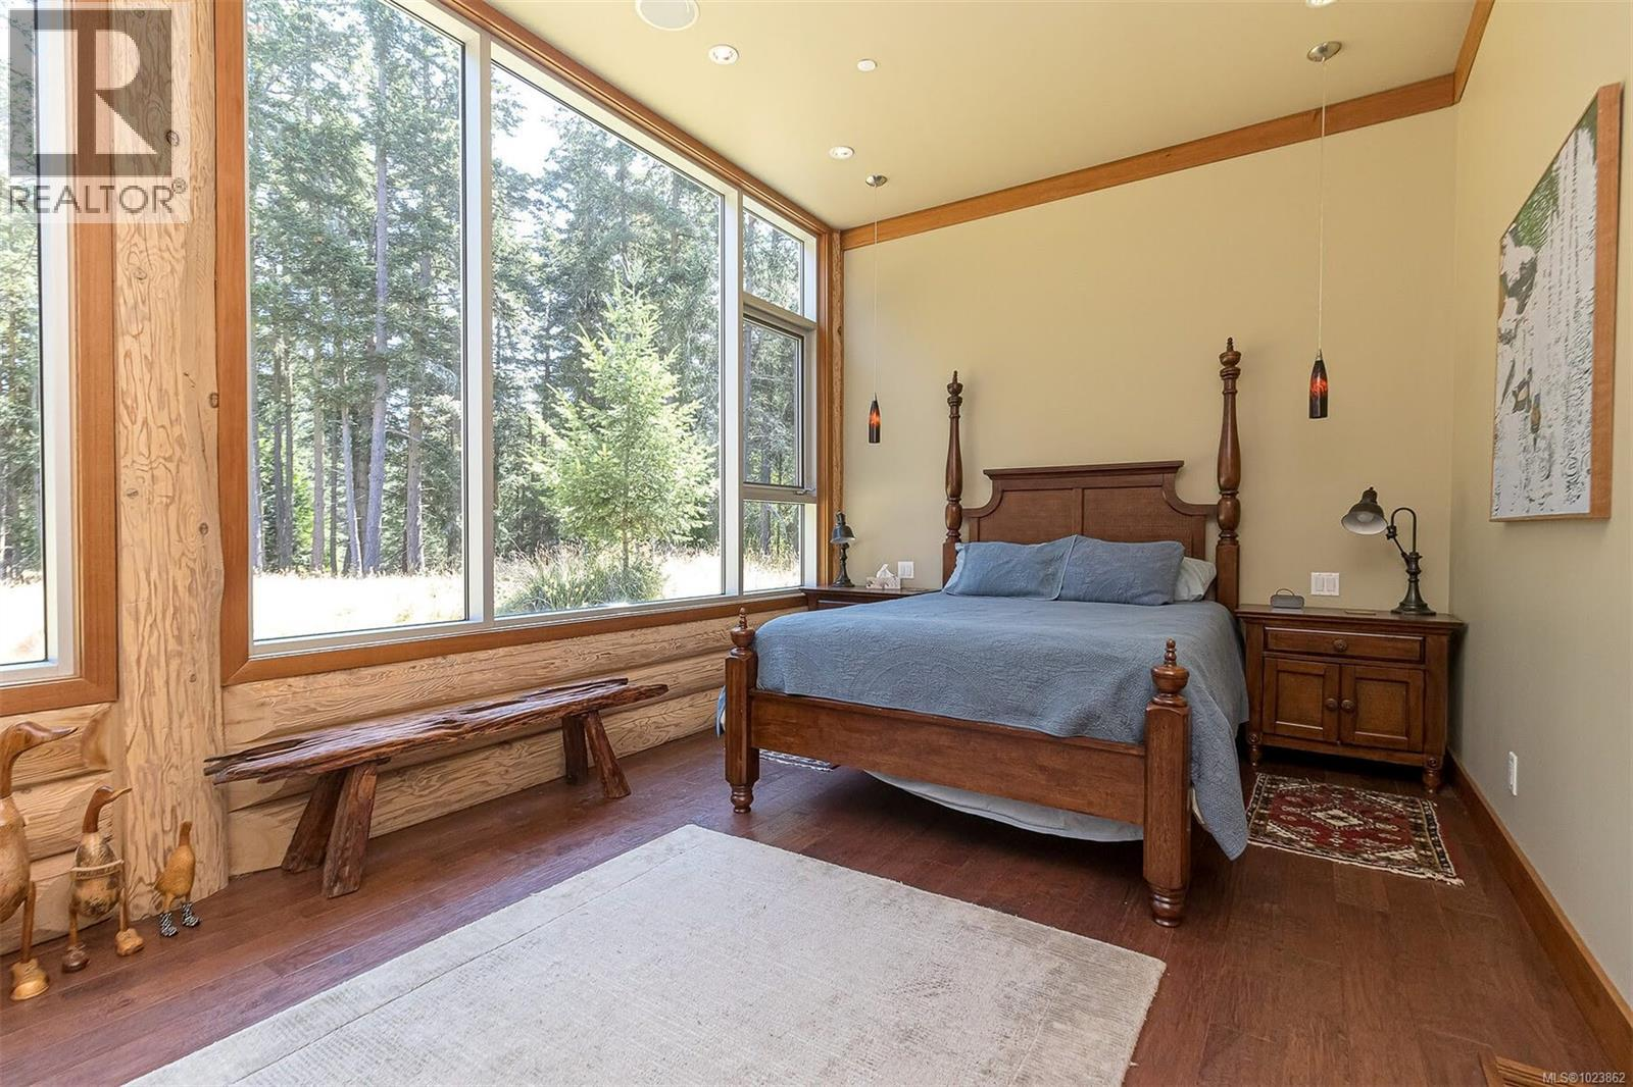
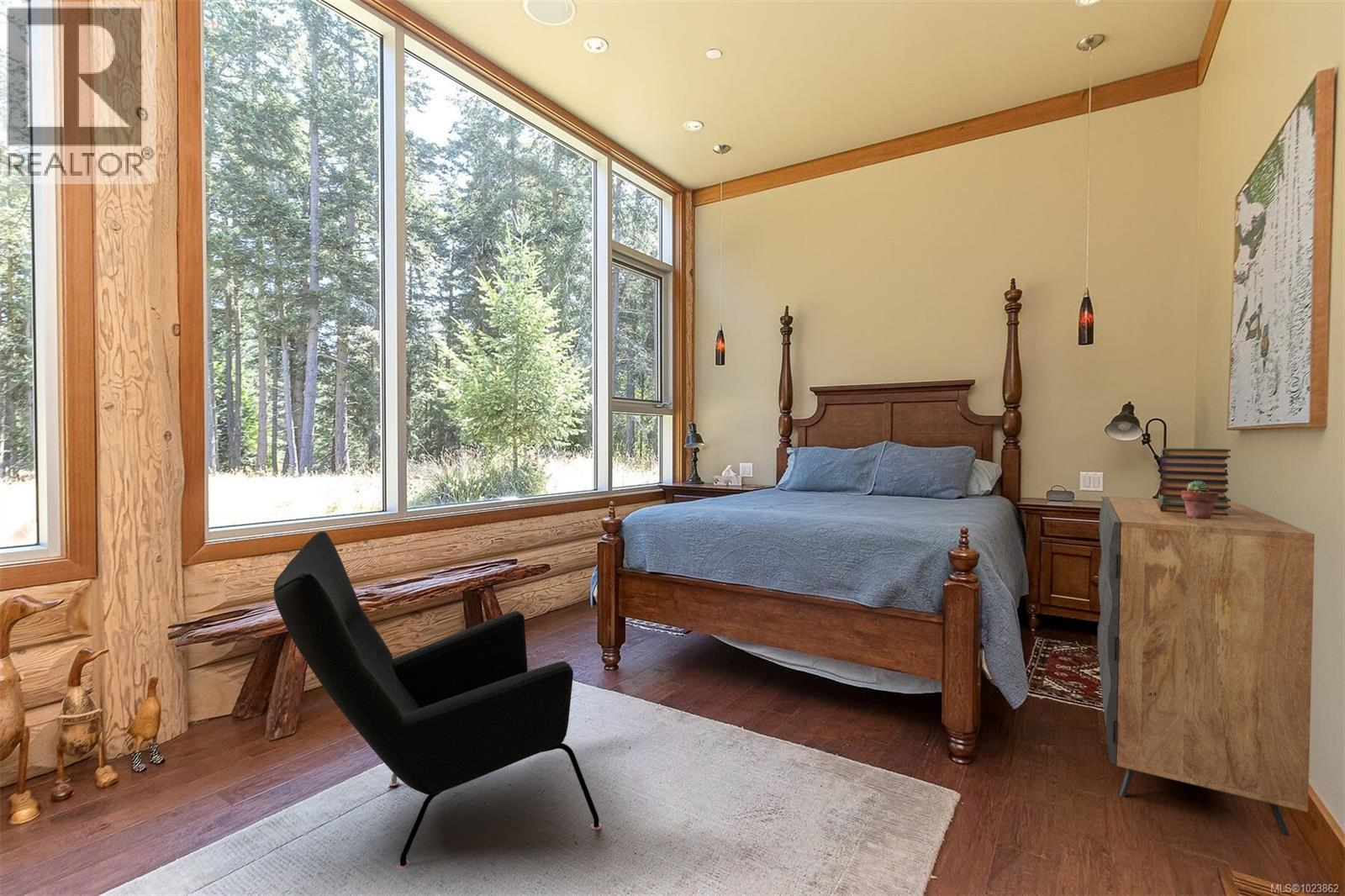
+ potted succulent (1199, 498)
+ book stack (1193, 478)
+ dresser (1179, 630)
+ armchair (438, 675)
